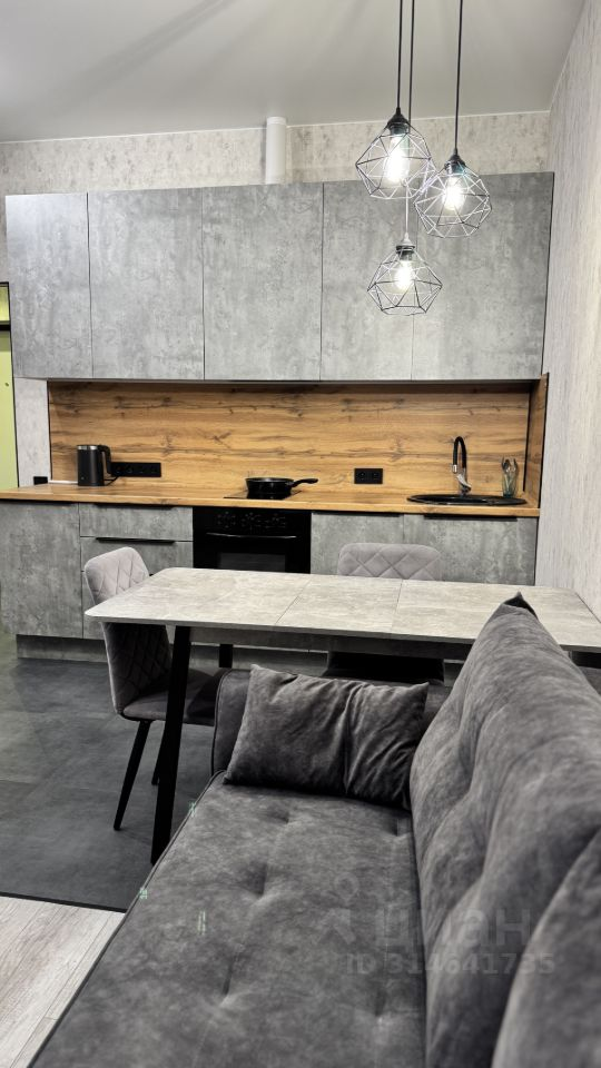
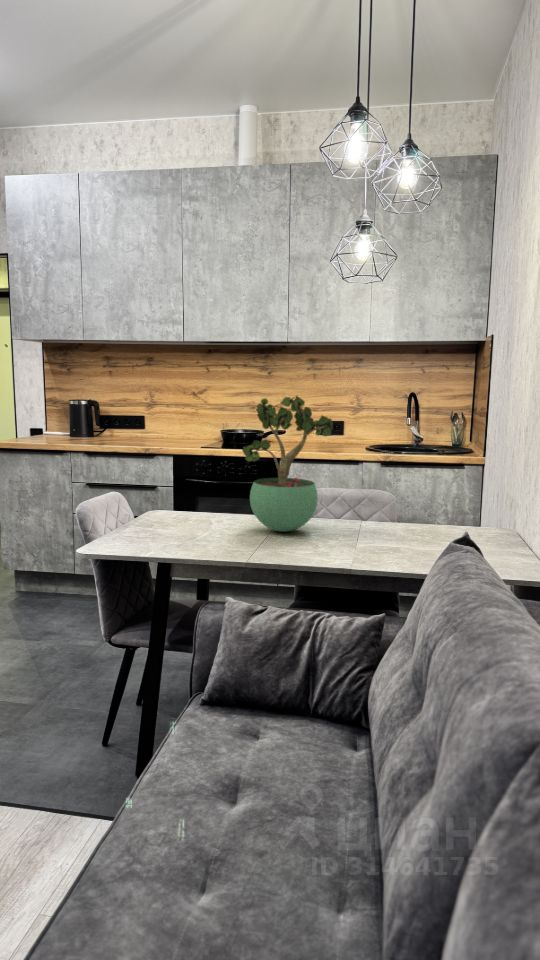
+ potted plant (288, 464)
